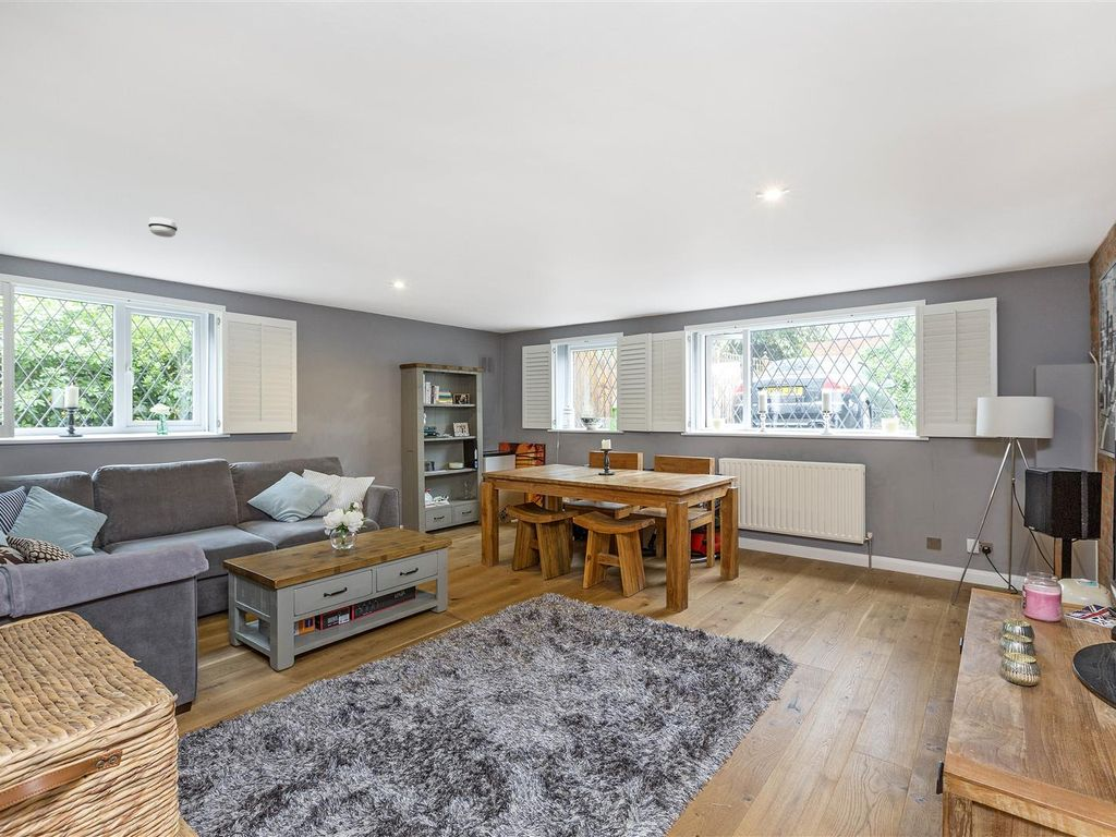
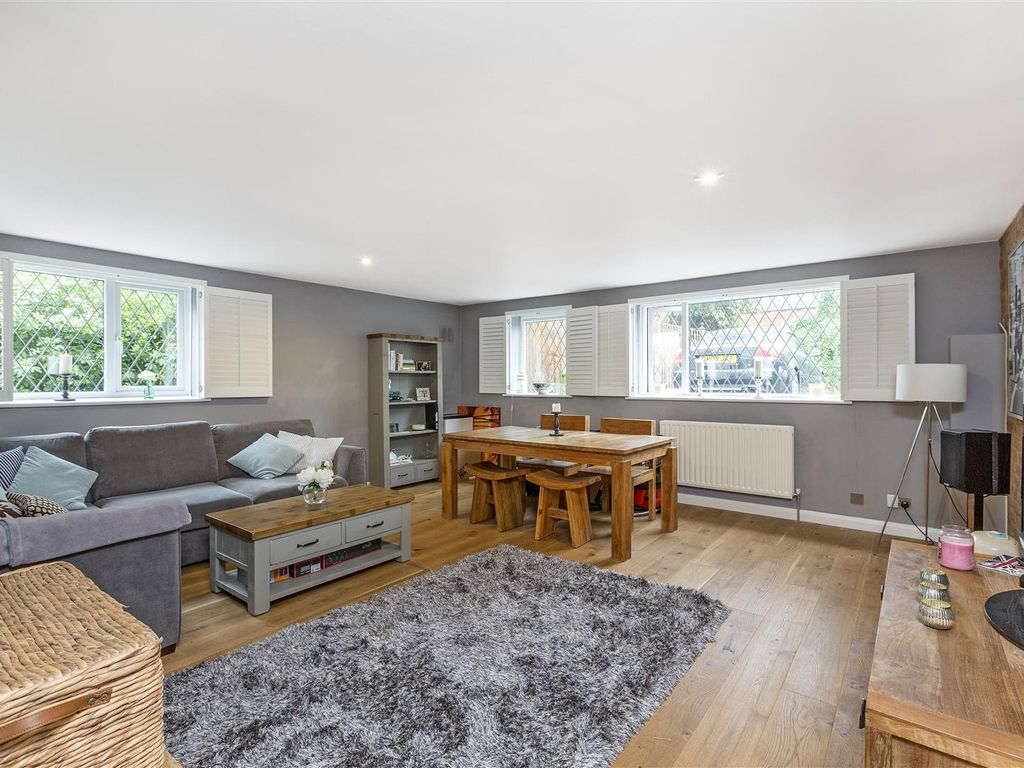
- smoke detector (162, 227)
